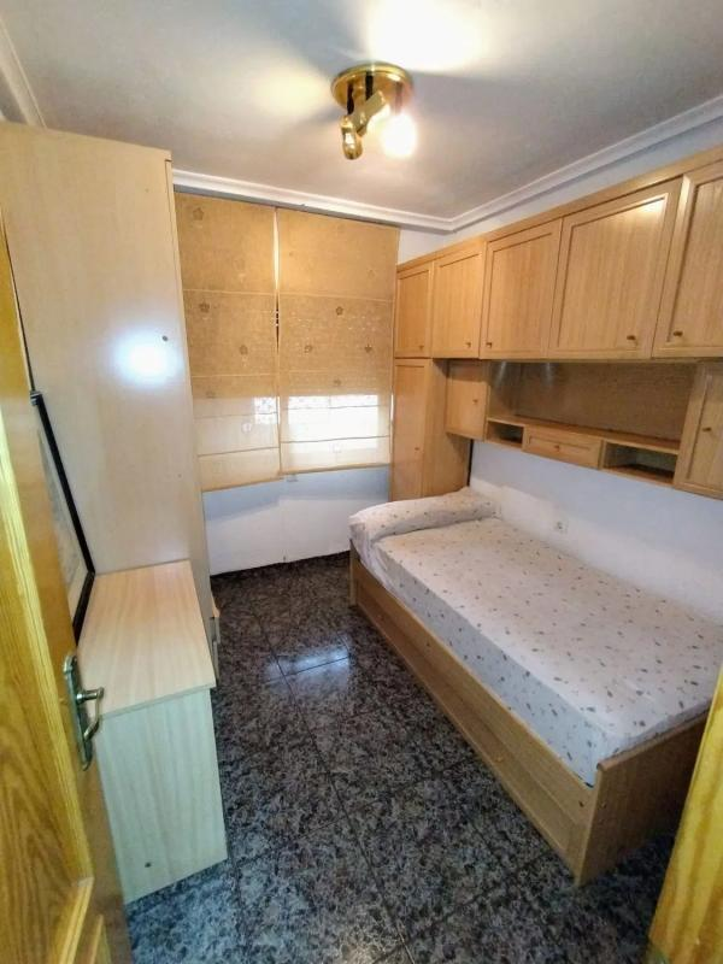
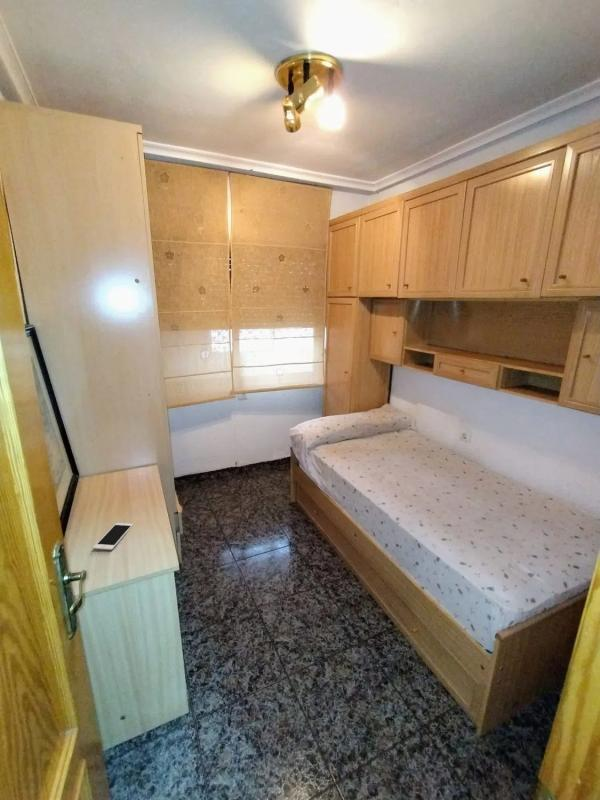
+ cell phone (114, 535)
